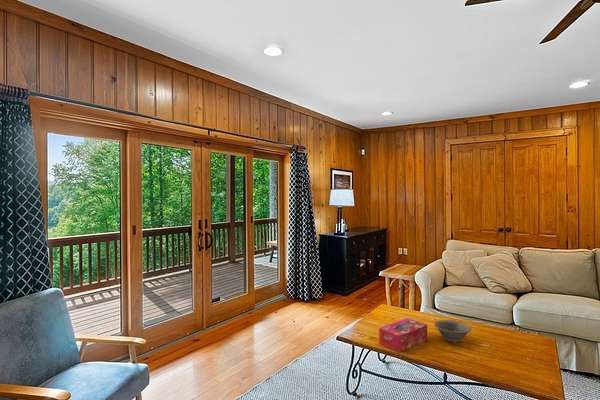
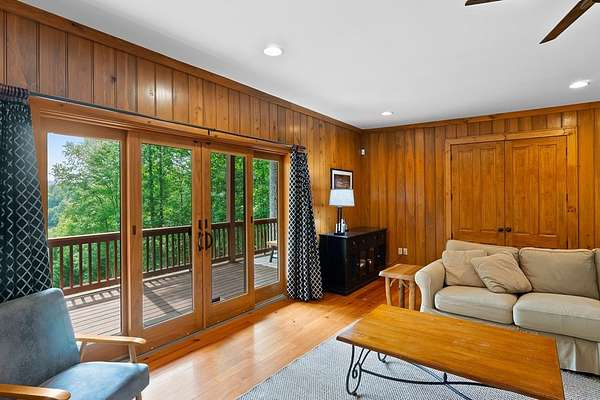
- decorative bowl (452, 332)
- tissue box (403, 334)
